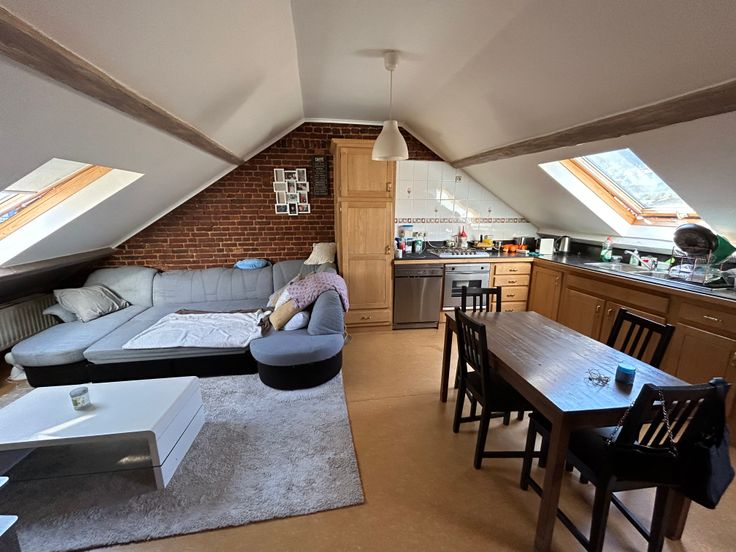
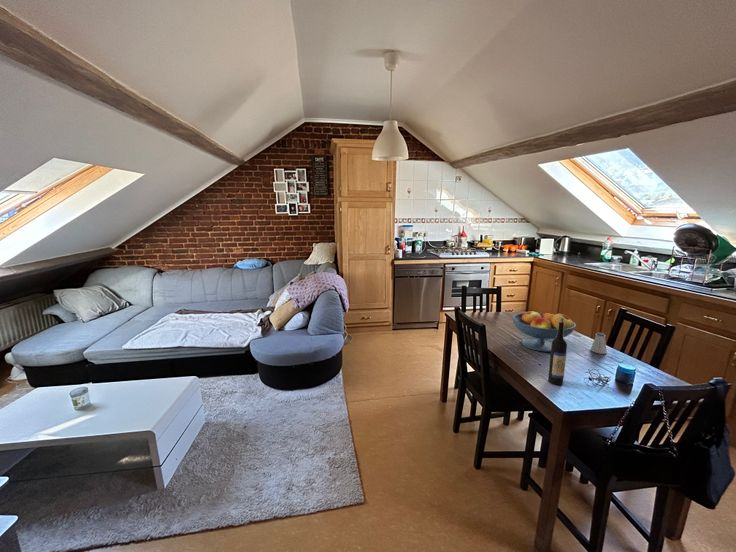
+ saltshaker (599, 342)
+ fruit bowl (542, 328)
+ wine bottle (558, 350)
